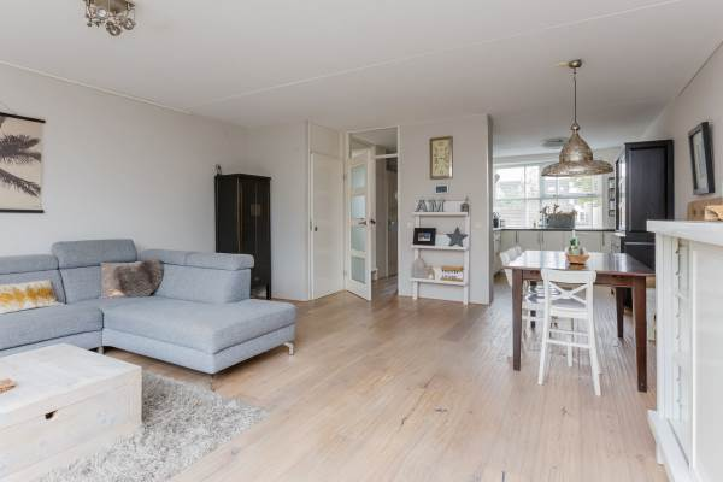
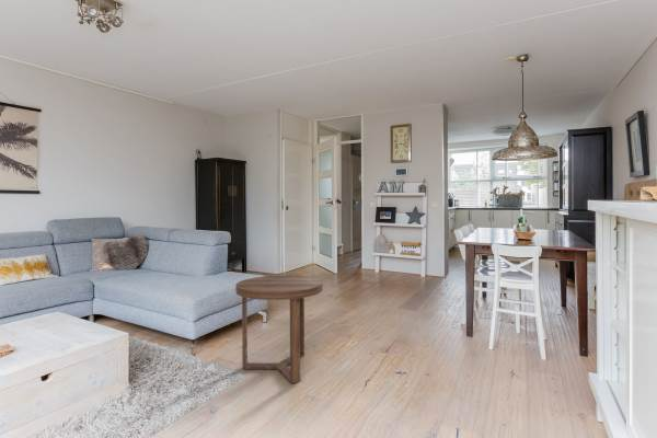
+ side table (290, 324)
